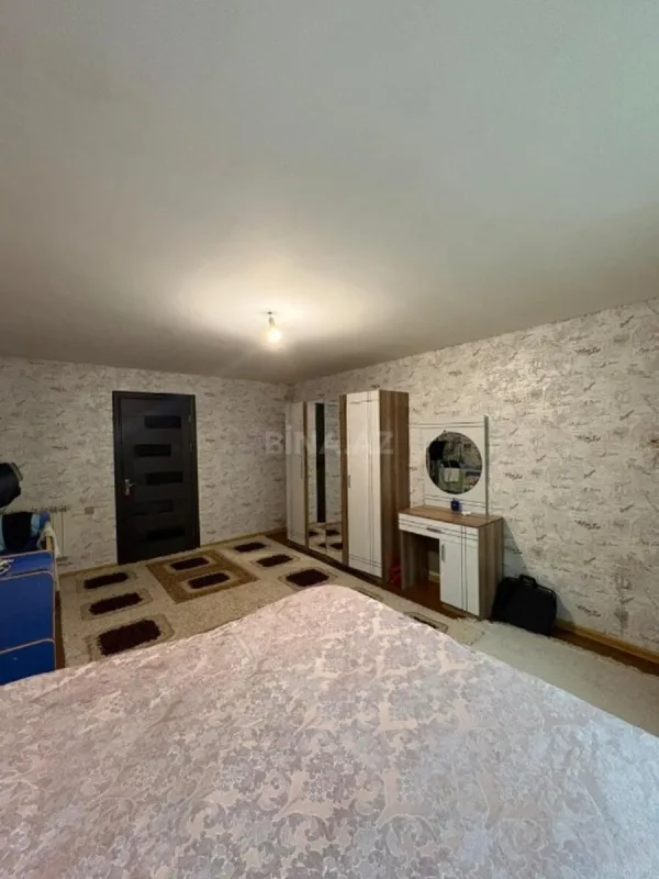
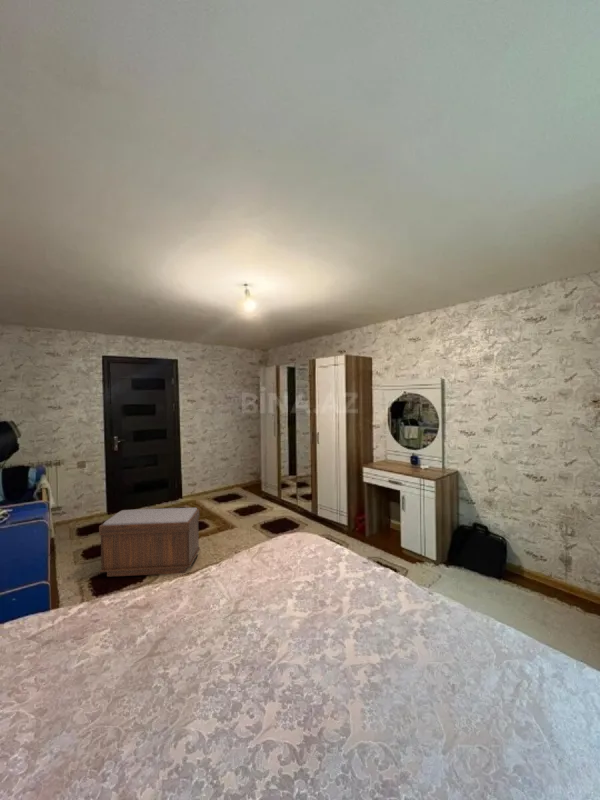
+ bench (153, 539)
